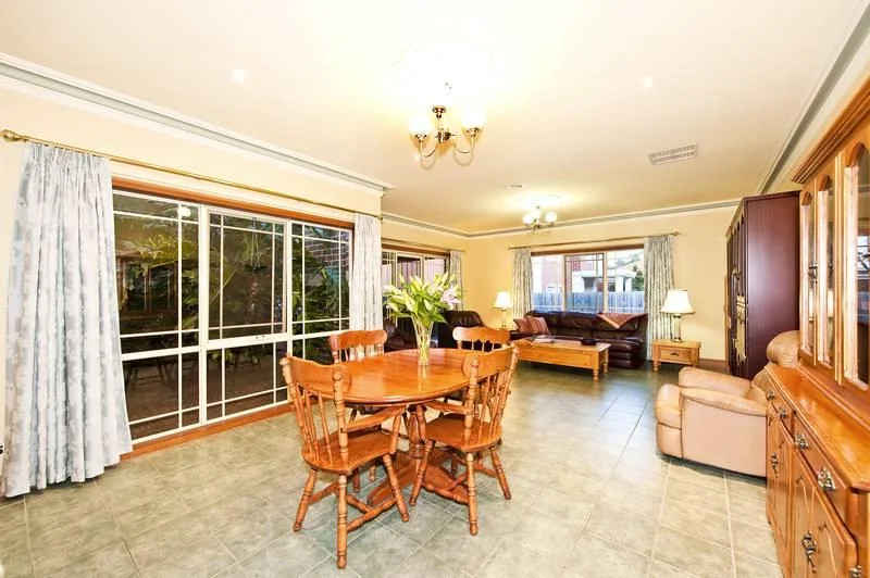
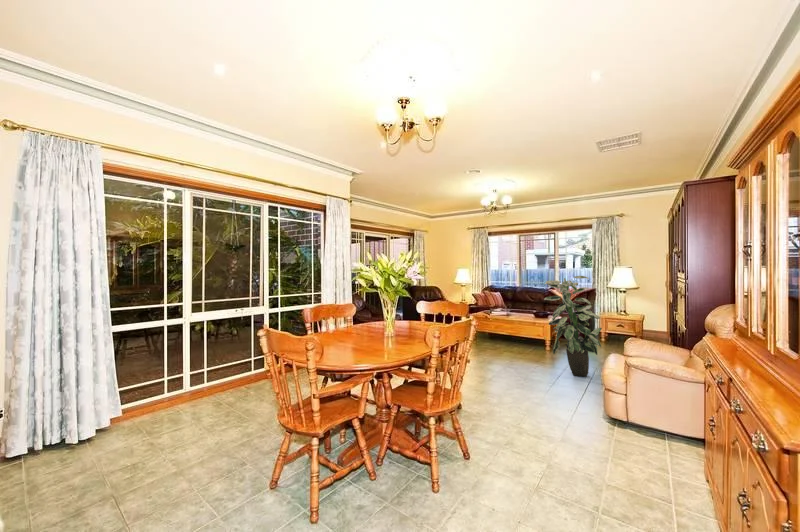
+ indoor plant (574, 325)
